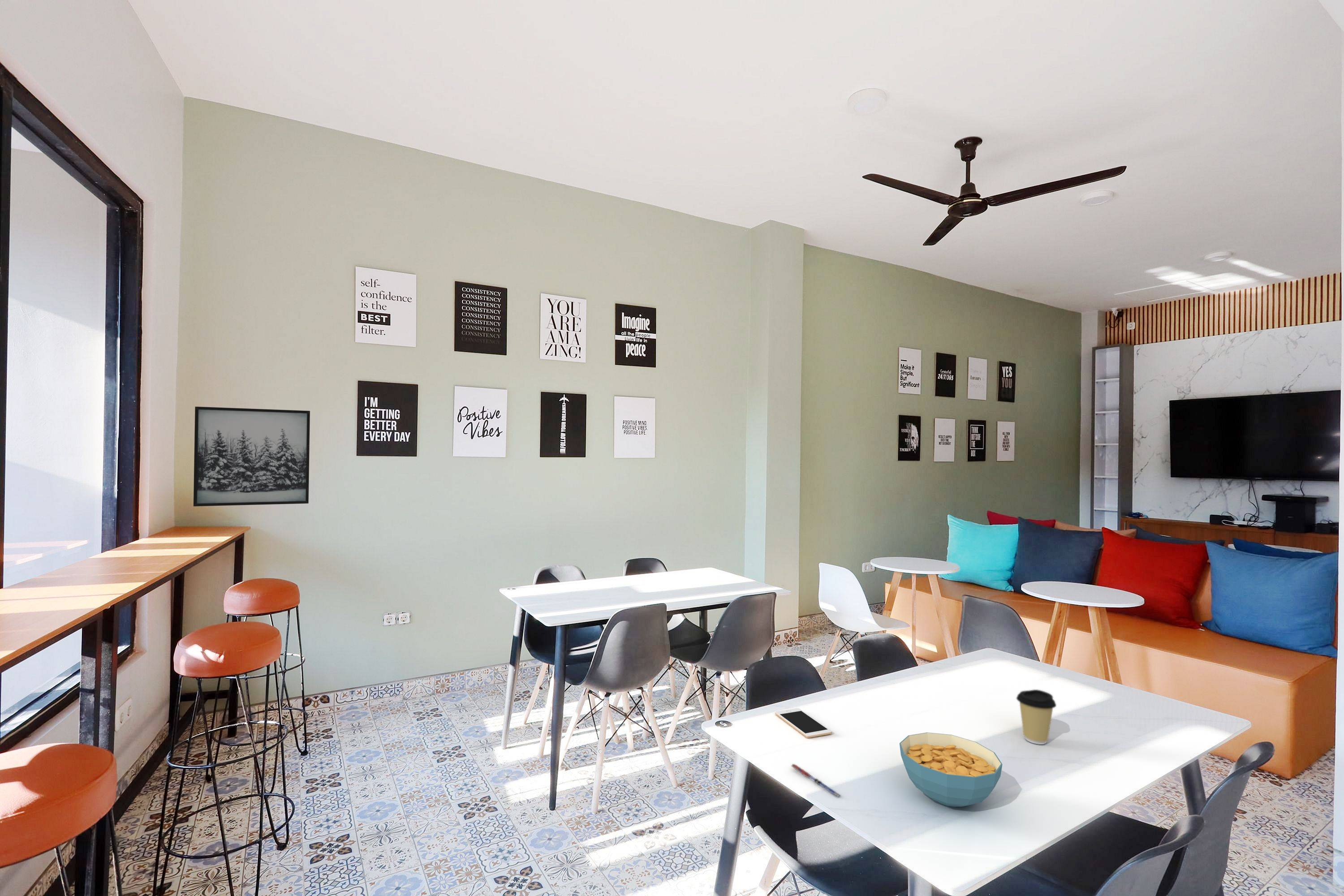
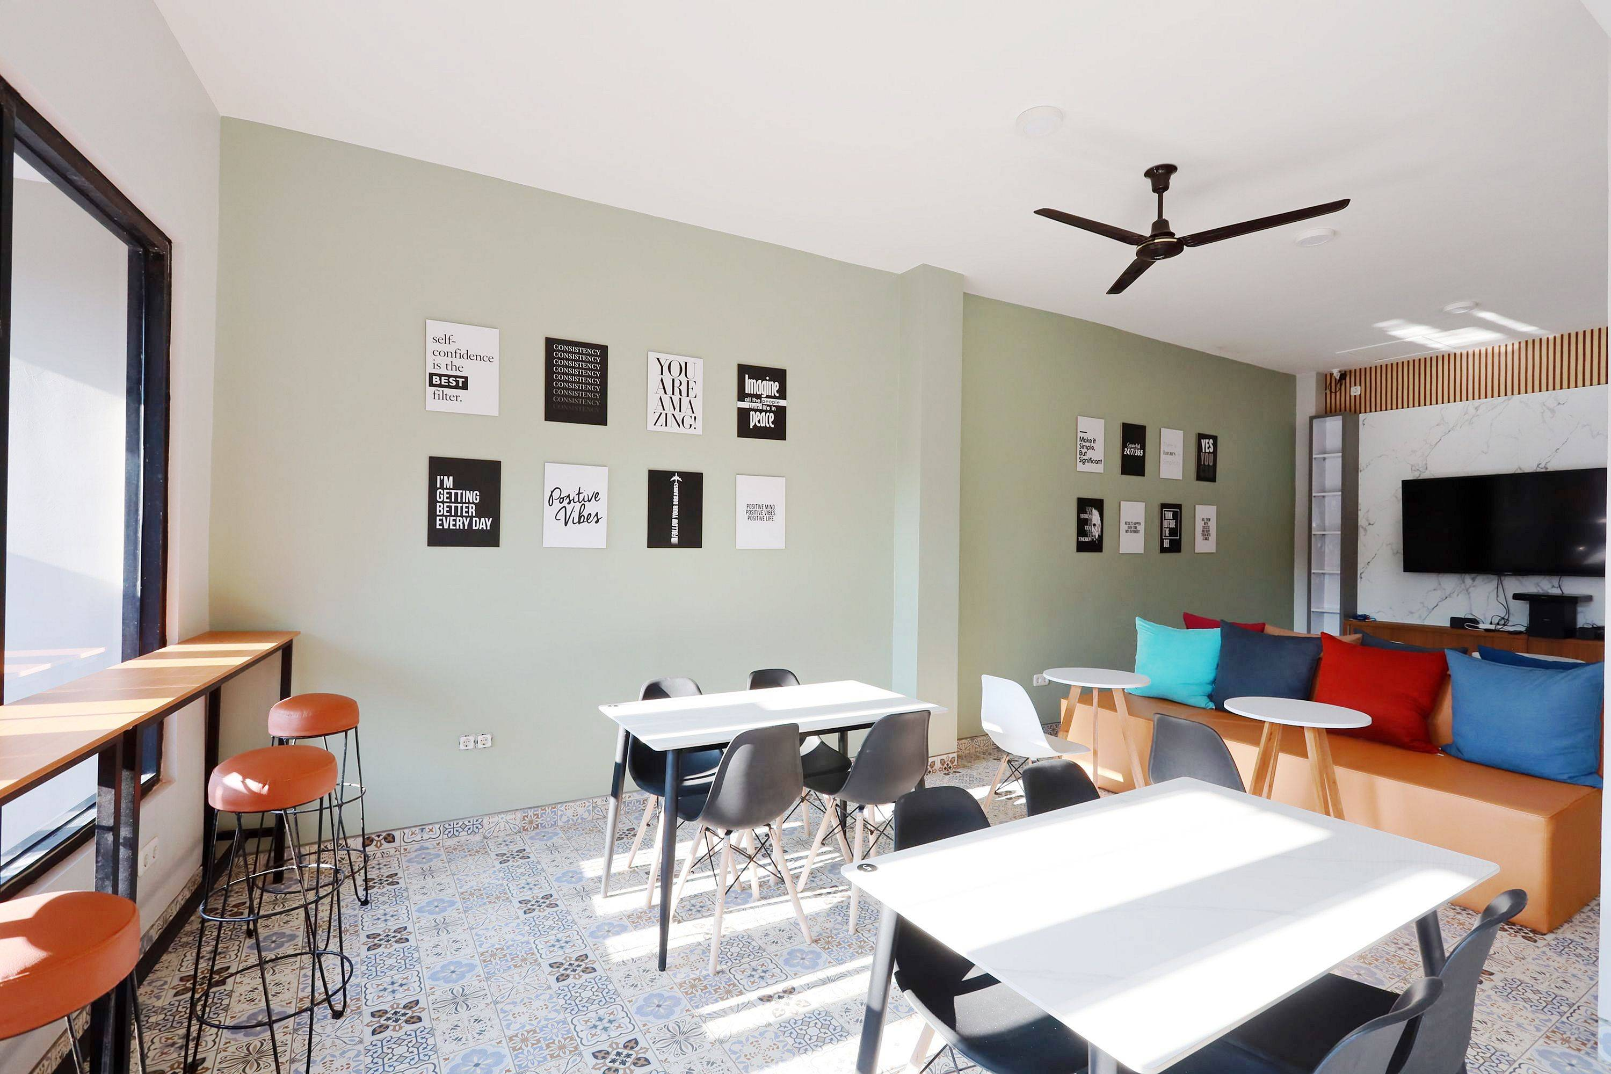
- coffee cup (1036, 717)
- pen (815, 779)
- wall art (254, 457)
- cell phone (802, 722)
- cereal bowl (949, 776)
